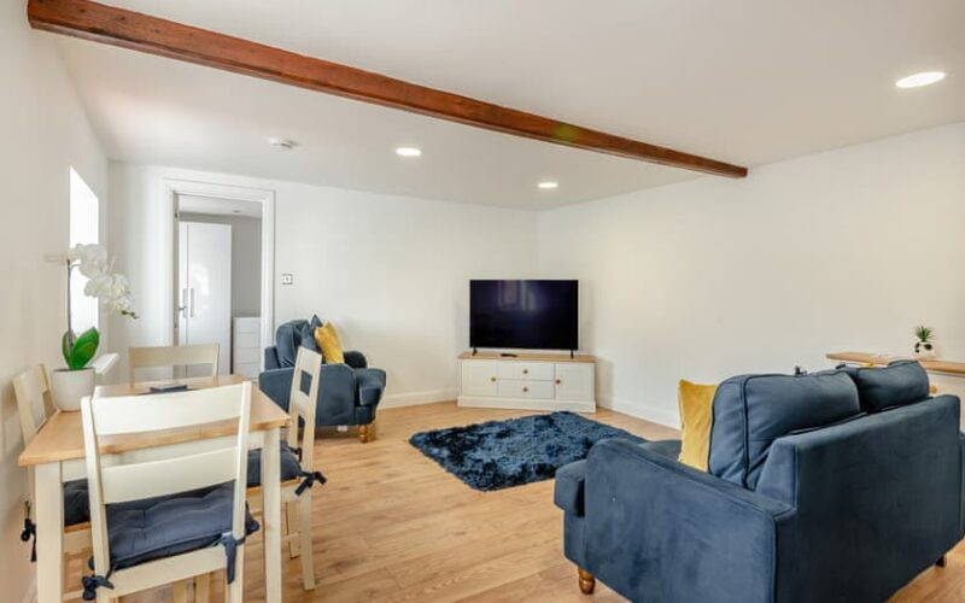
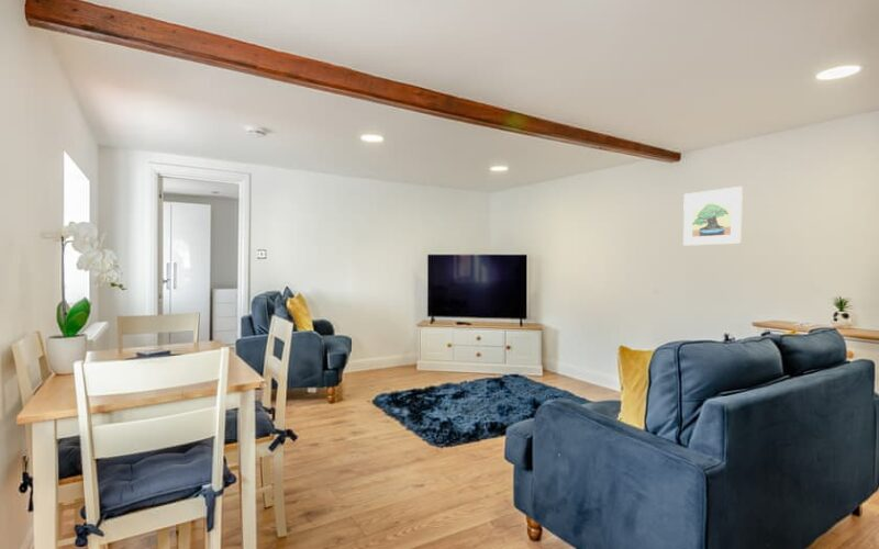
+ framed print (711, 217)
